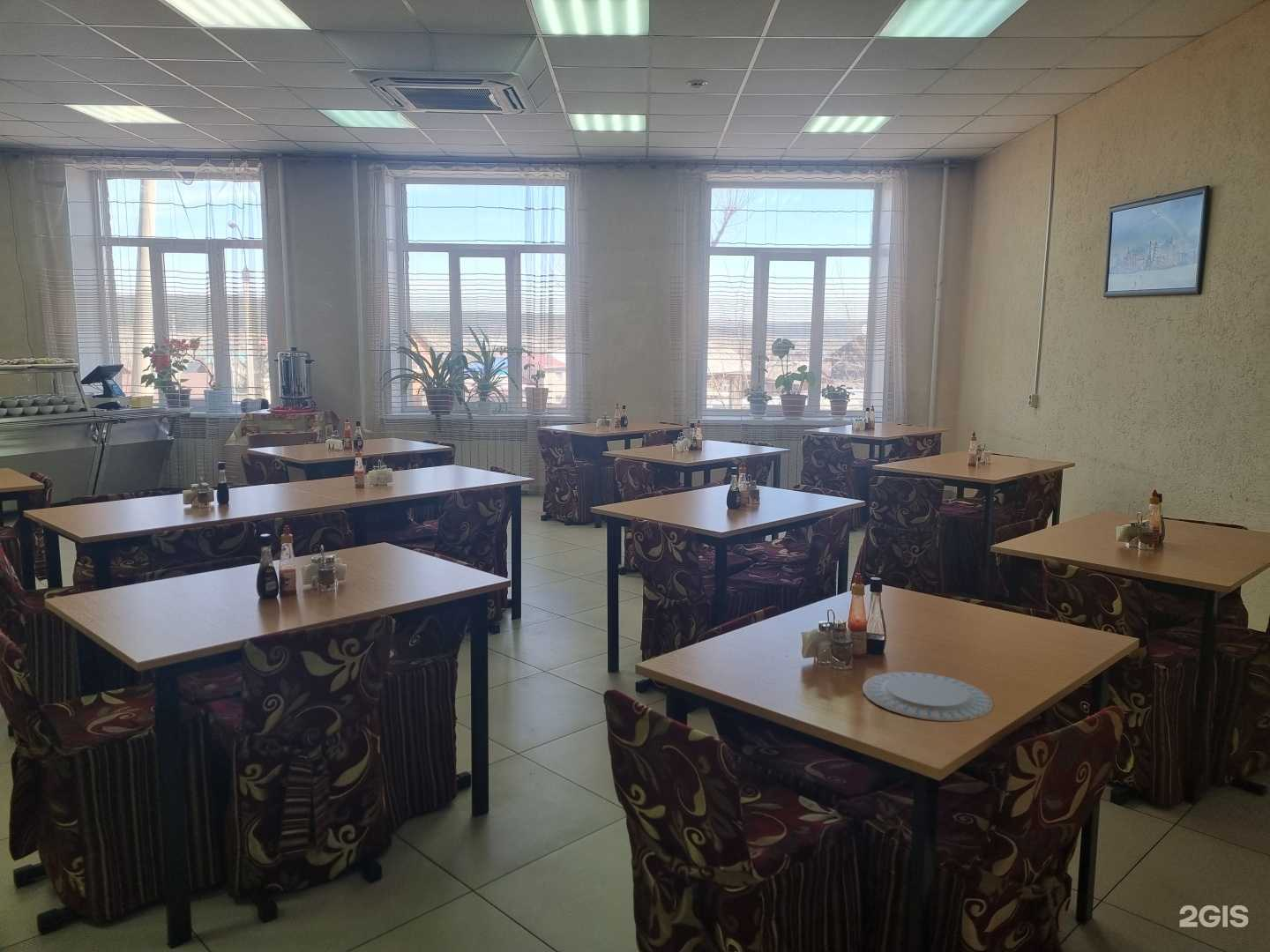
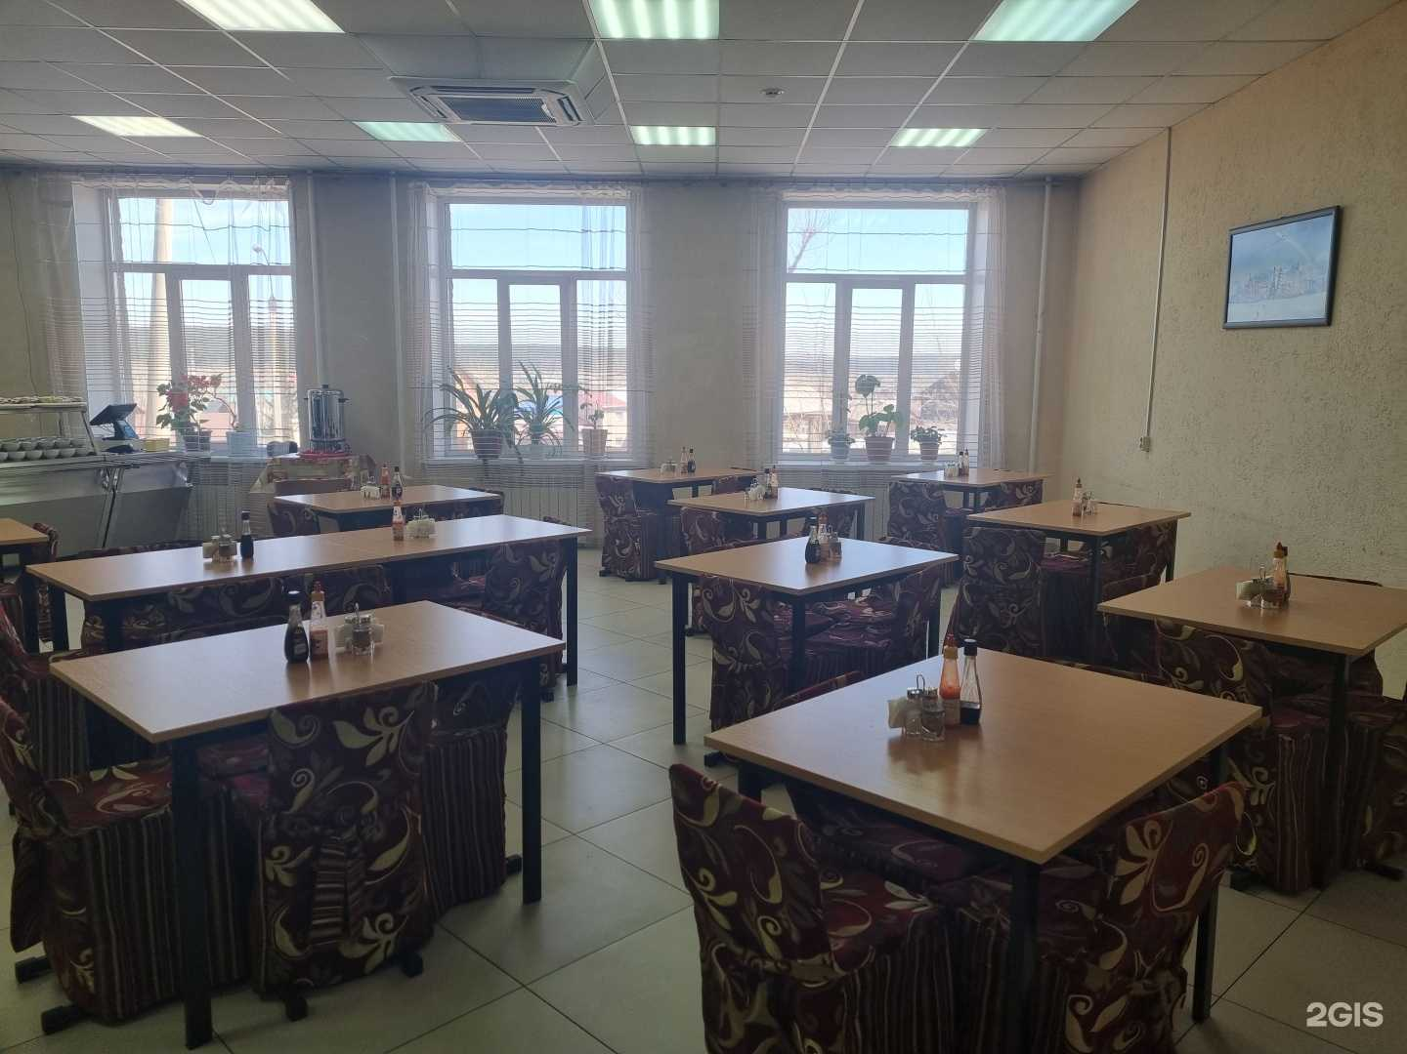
- chinaware (926, 692)
